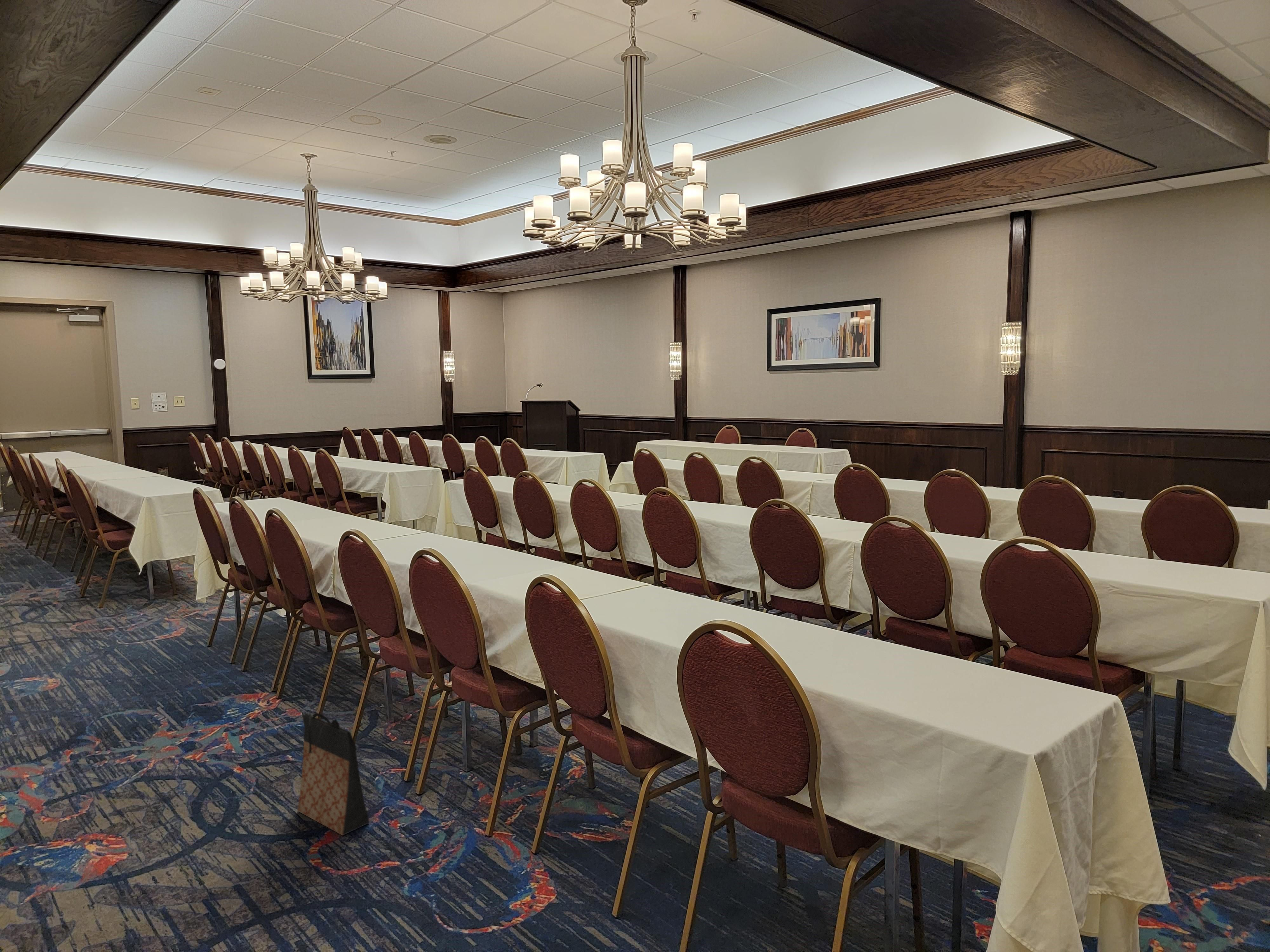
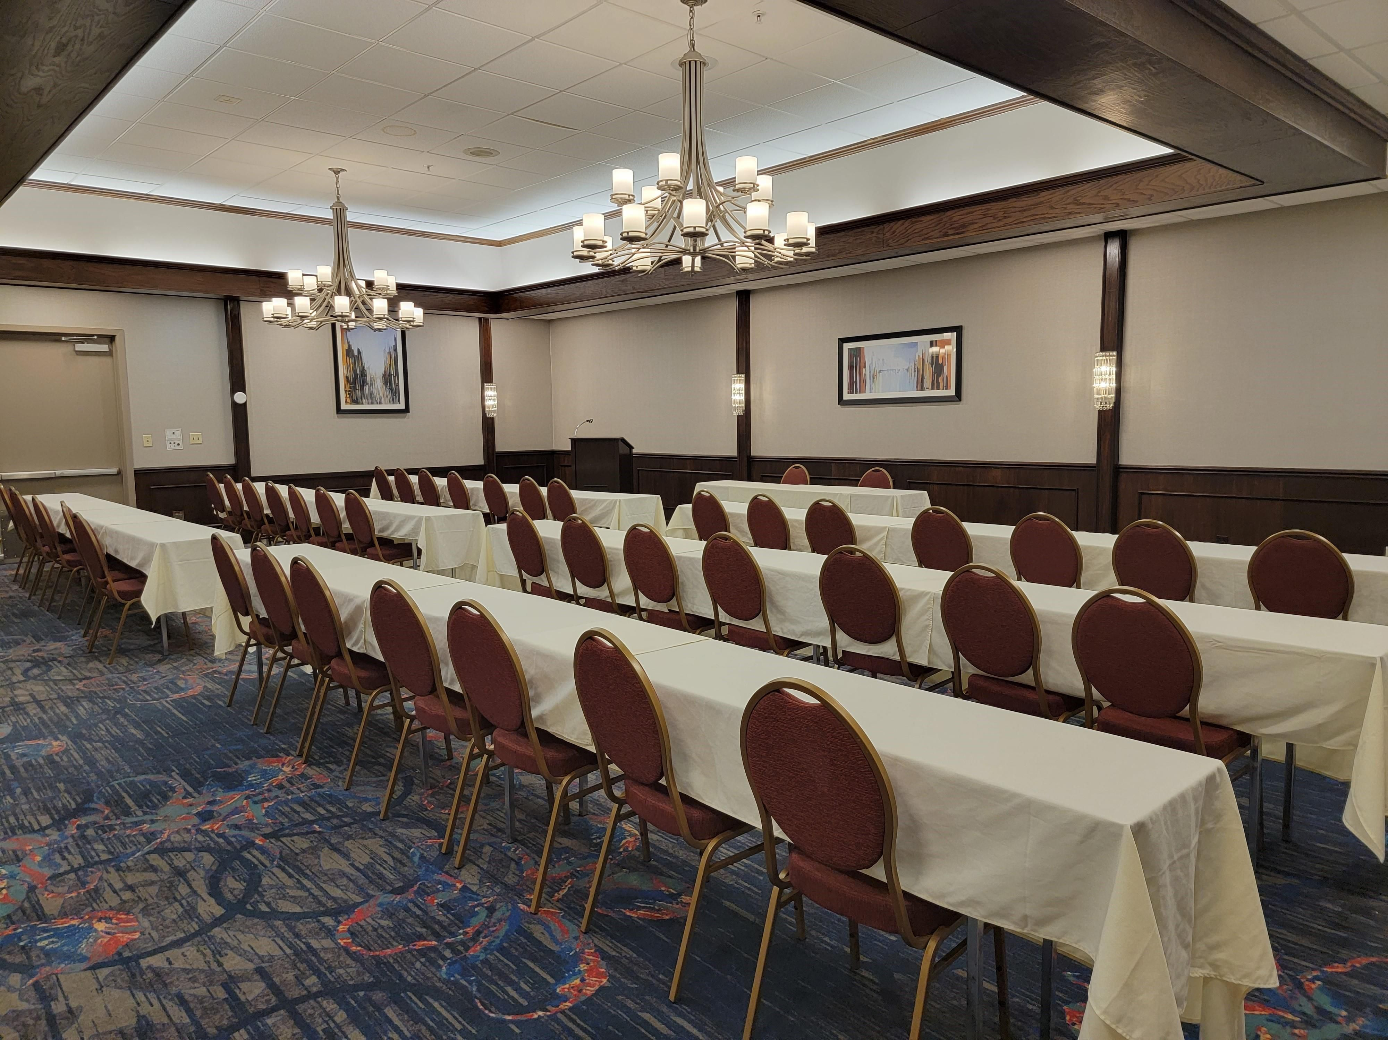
- bag (329, 766)
